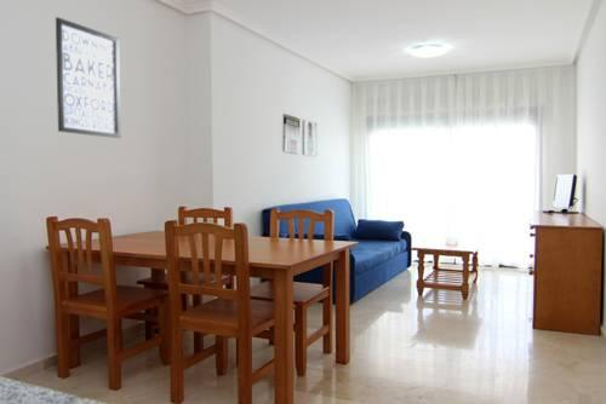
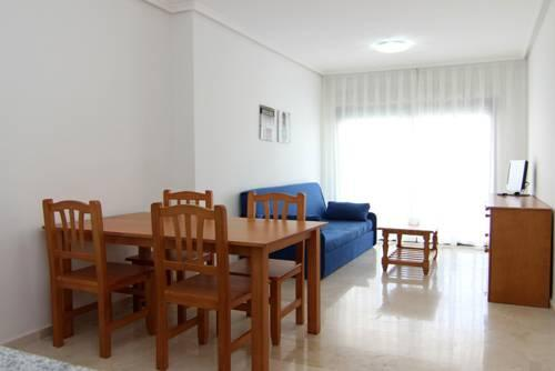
- wall art (90, 81)
